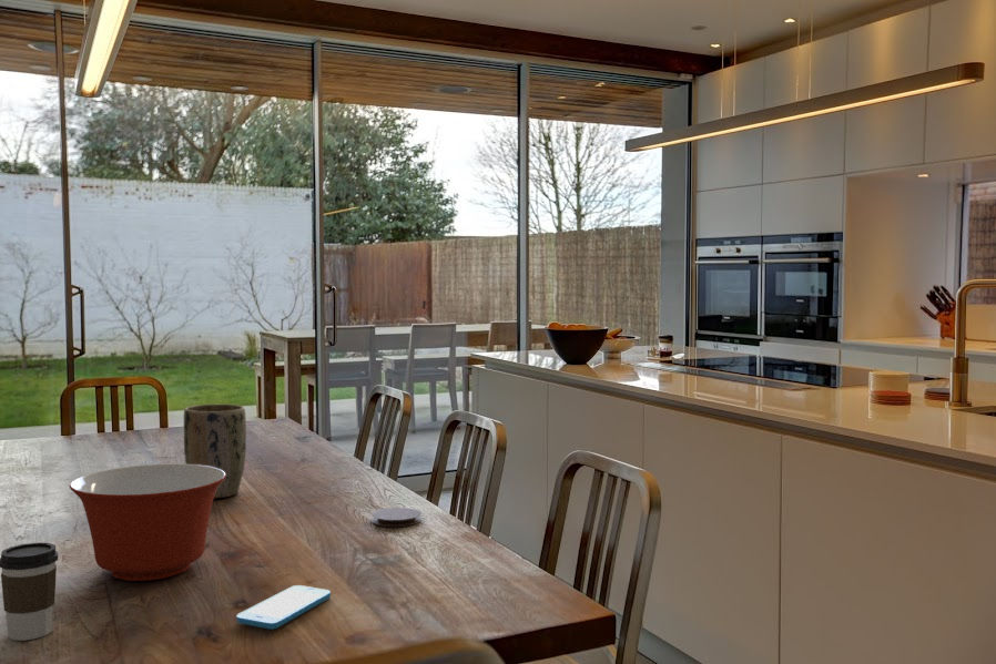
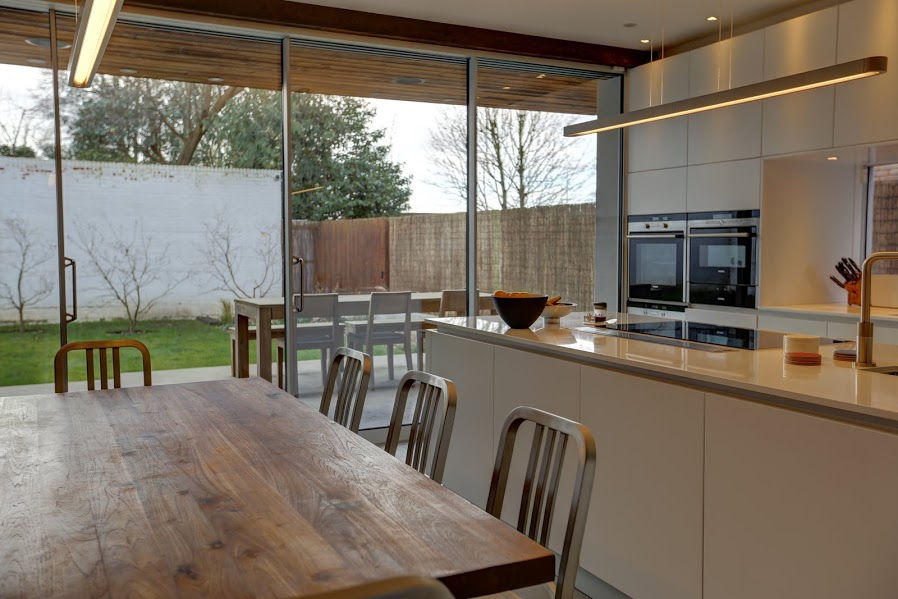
- coffee cup (29, 591)
- mixing bowl (150, 523)
- plant pot (215, 450)
- coaster (396, 517)
- smartphone (285, 606)
